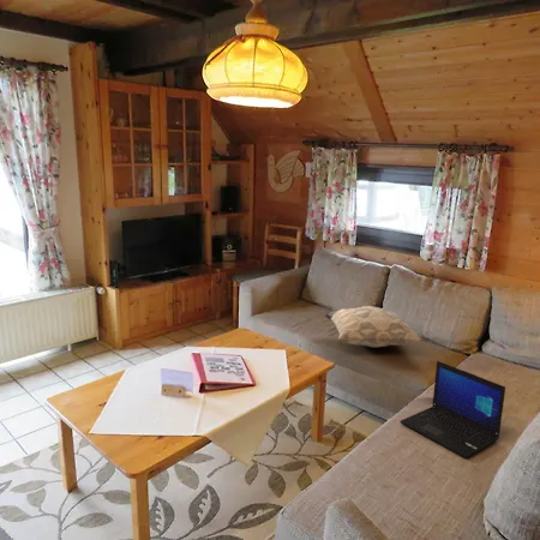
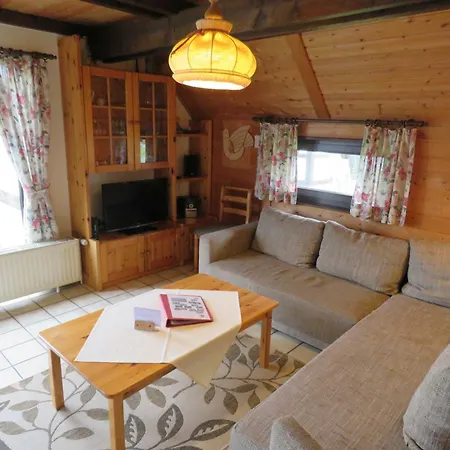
- decorative pillow (370, 325)
- laptop (450, 406)
